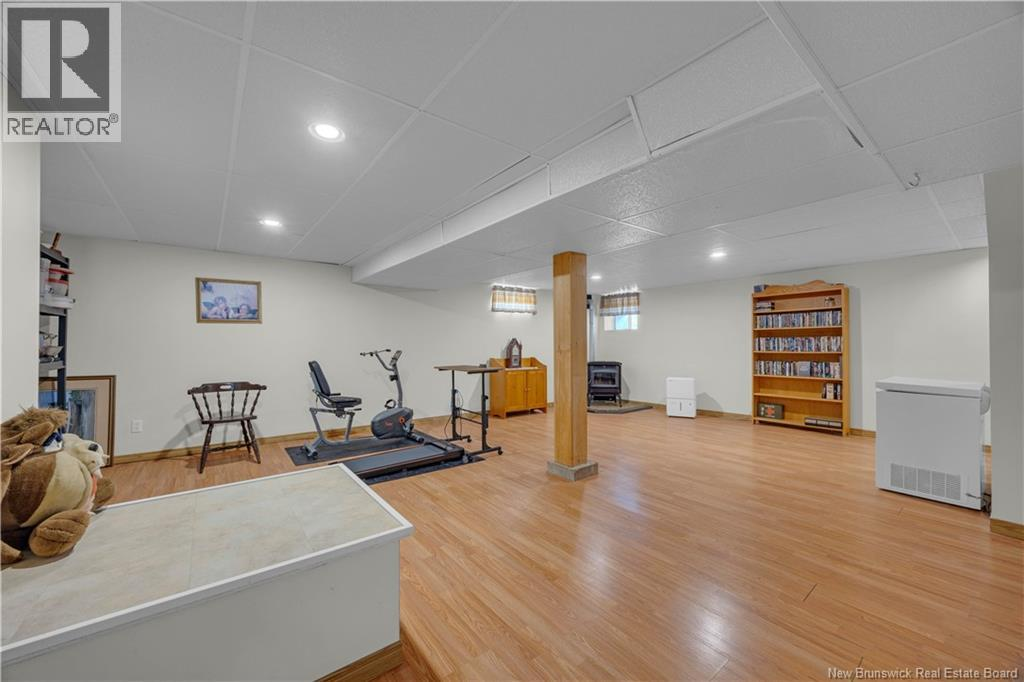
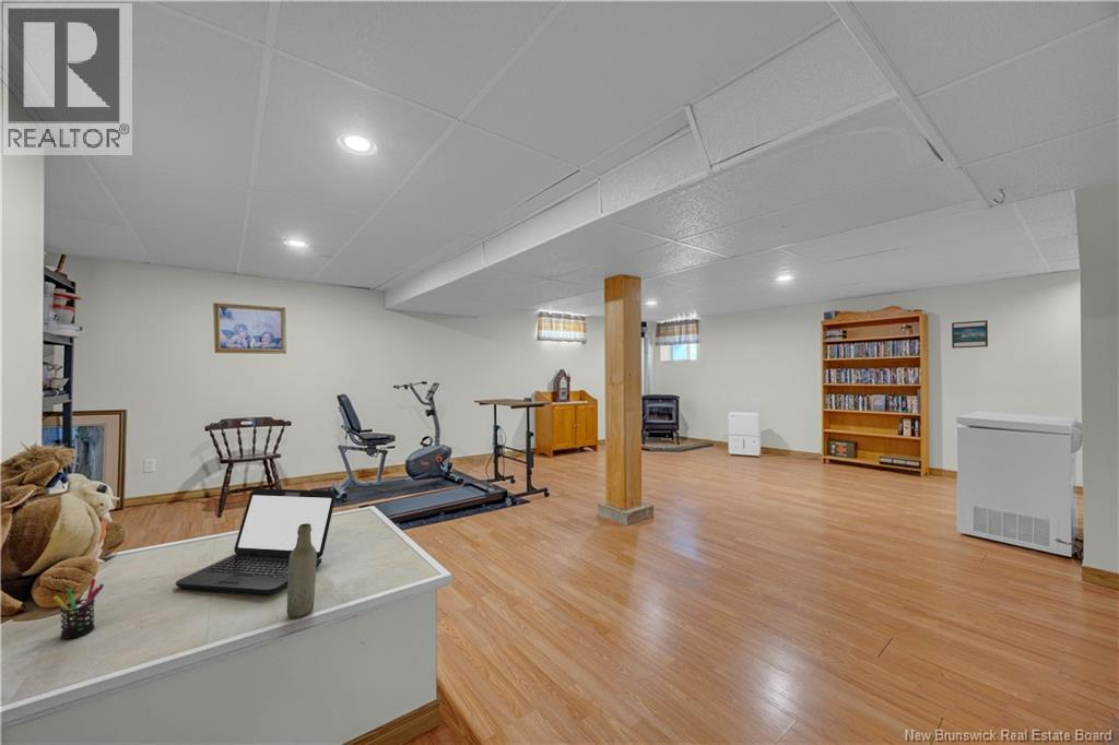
+ laptop (261, 535)
+ pen holder (78, 607)
+ bottle (302, 568)
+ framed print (969, 334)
